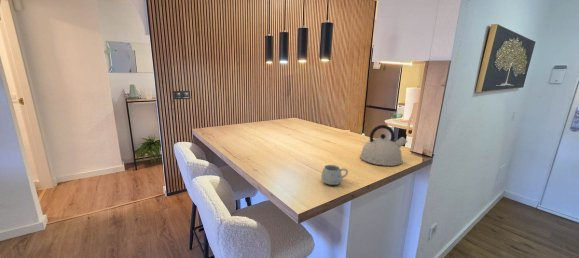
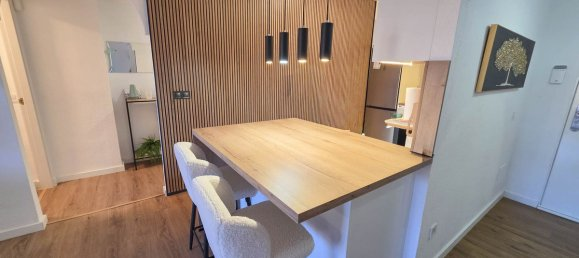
- kettle (384, 142)
- mug (335, 174)
